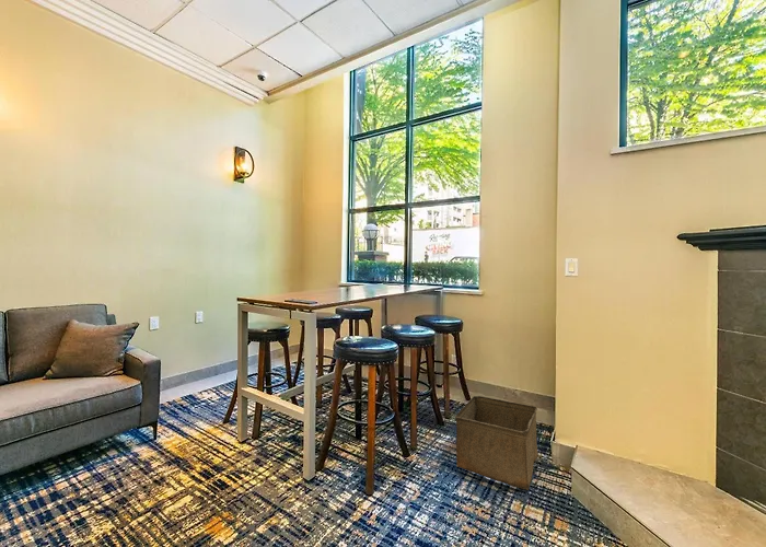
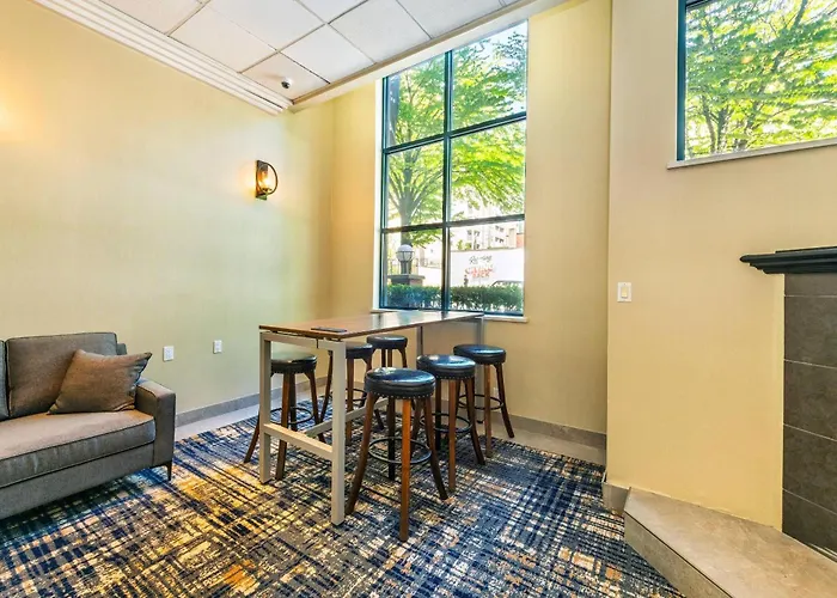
- storage bin (498, 435)
